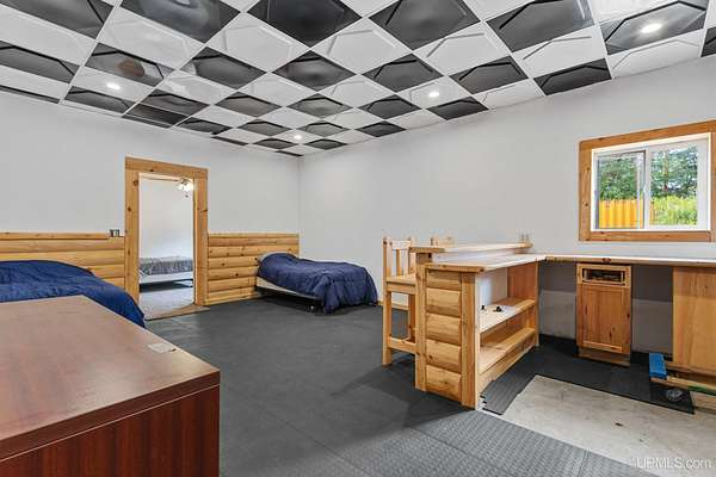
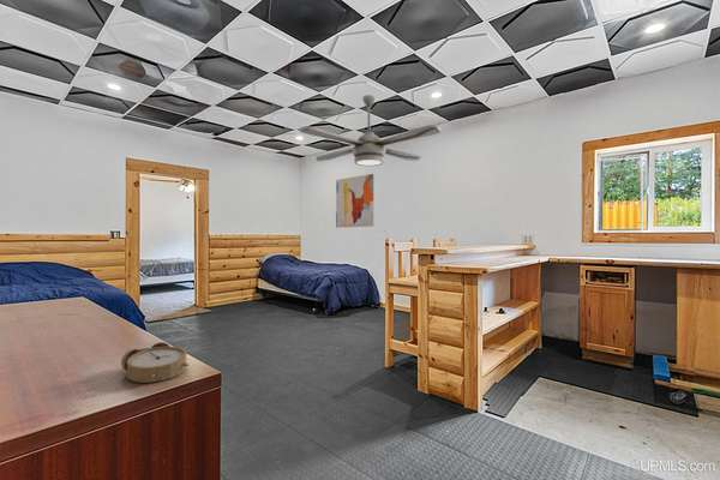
+ ceiling fan (368, 130)
+ alarm clock (154, 359)
+ wall art (354, 202)
